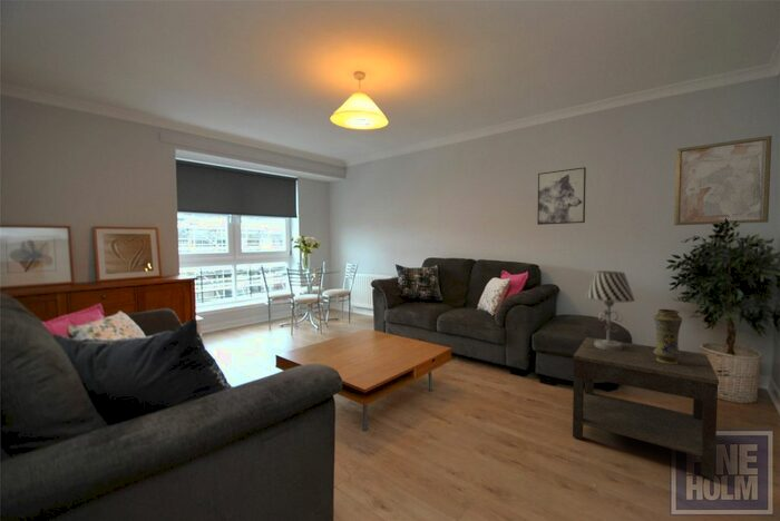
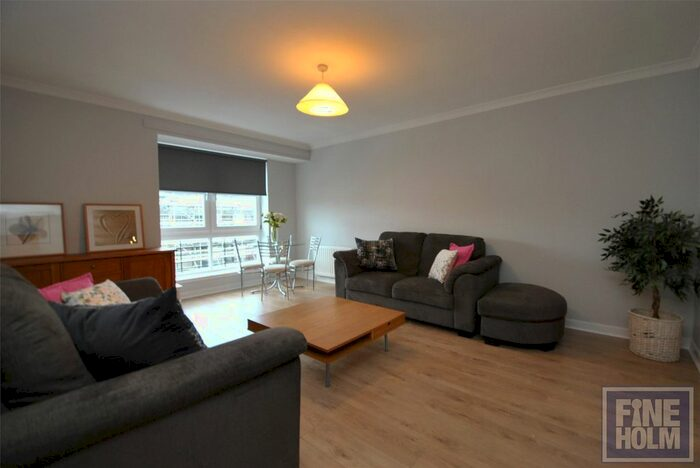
- wall art (560, 197)
- side table (640, 387)
- wall art (719, 183)
- table lamp (608, 308)
- vase (666, 335)
